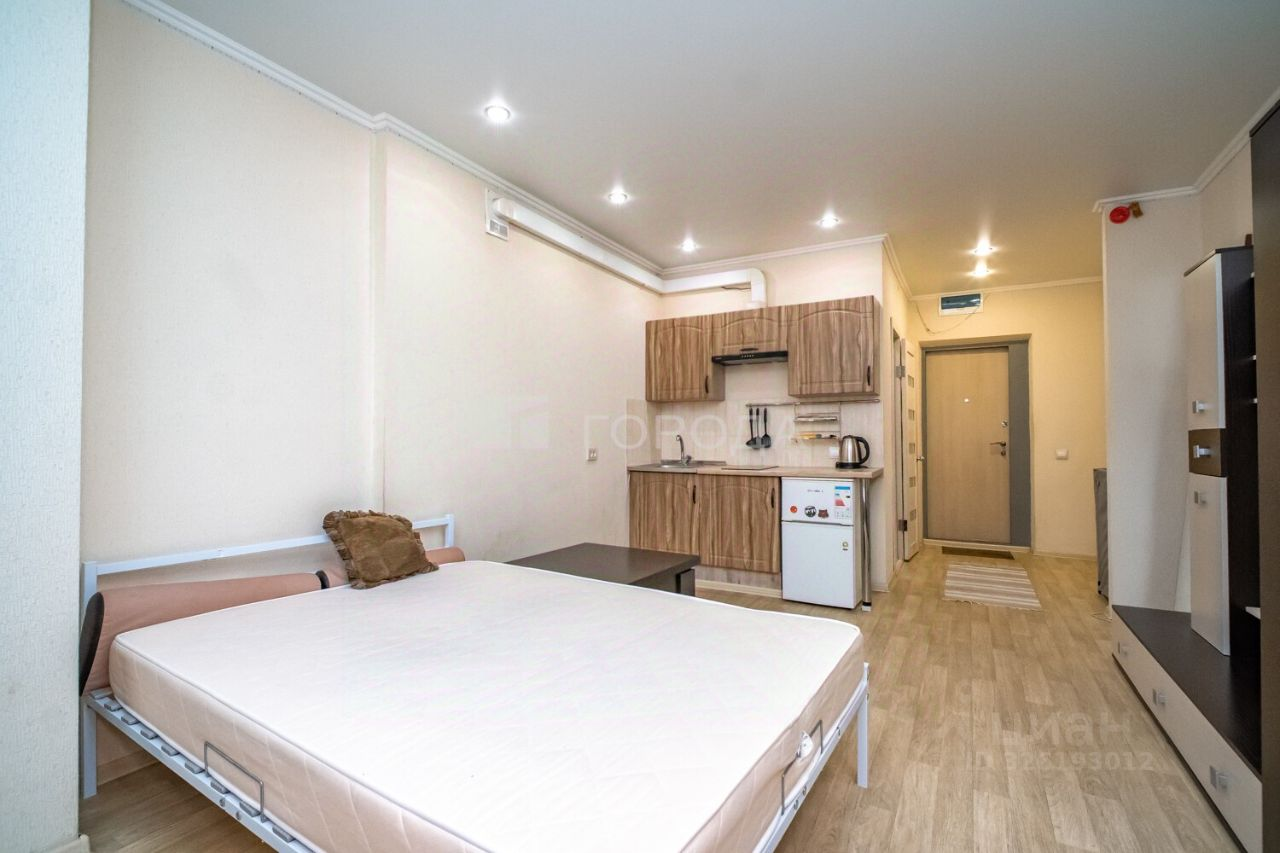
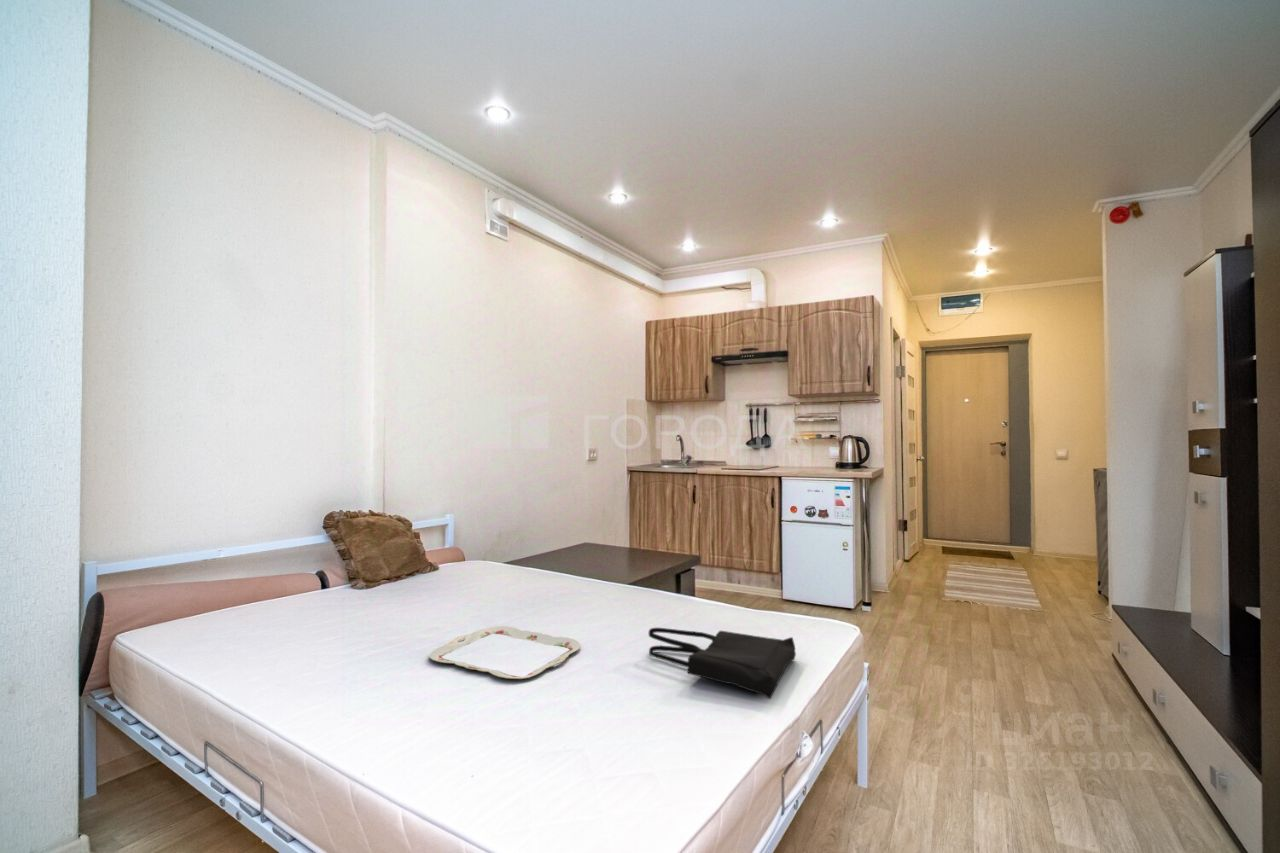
+ serving tray (511, 637)
+ tote bag (714, 652)
